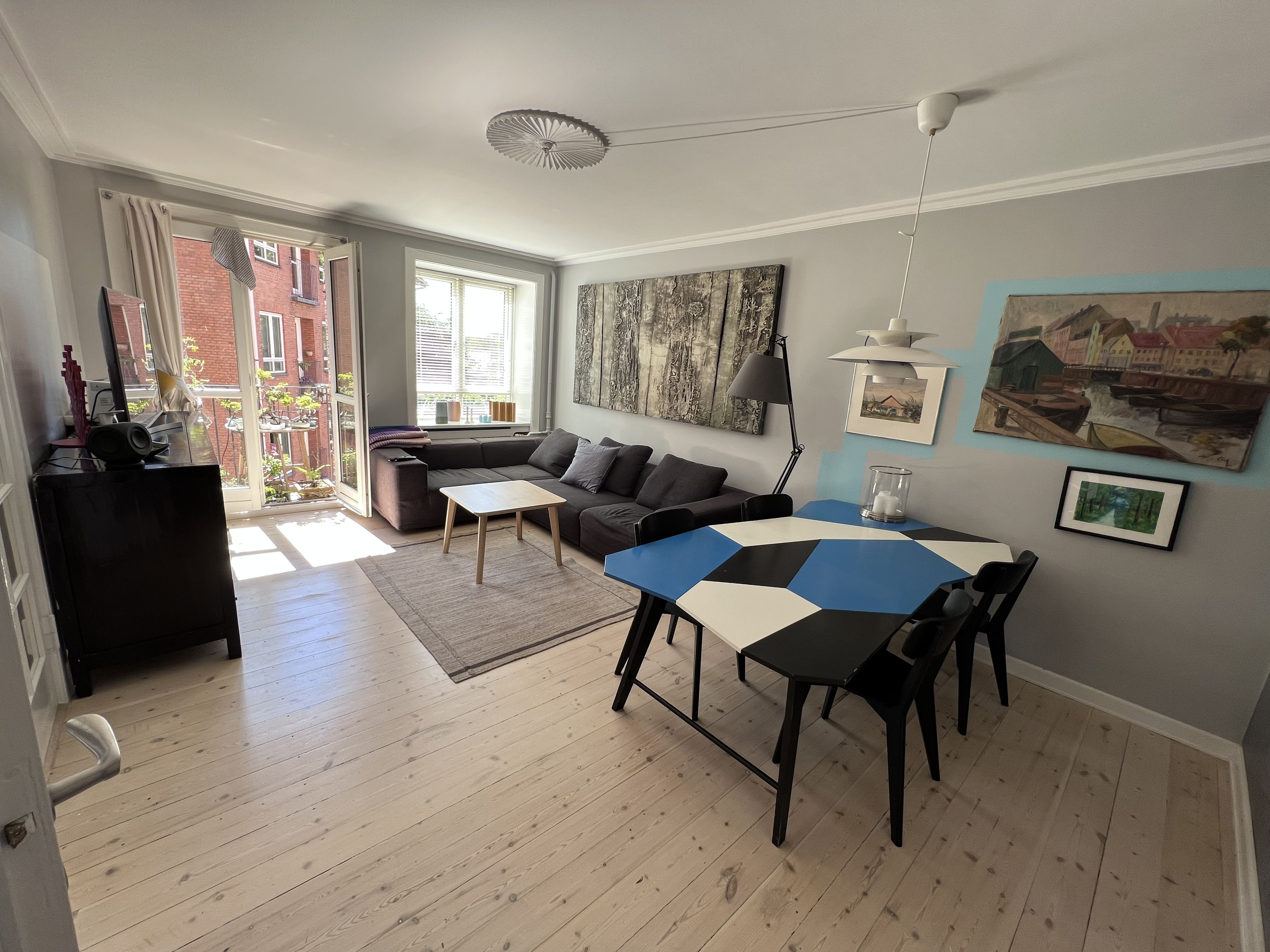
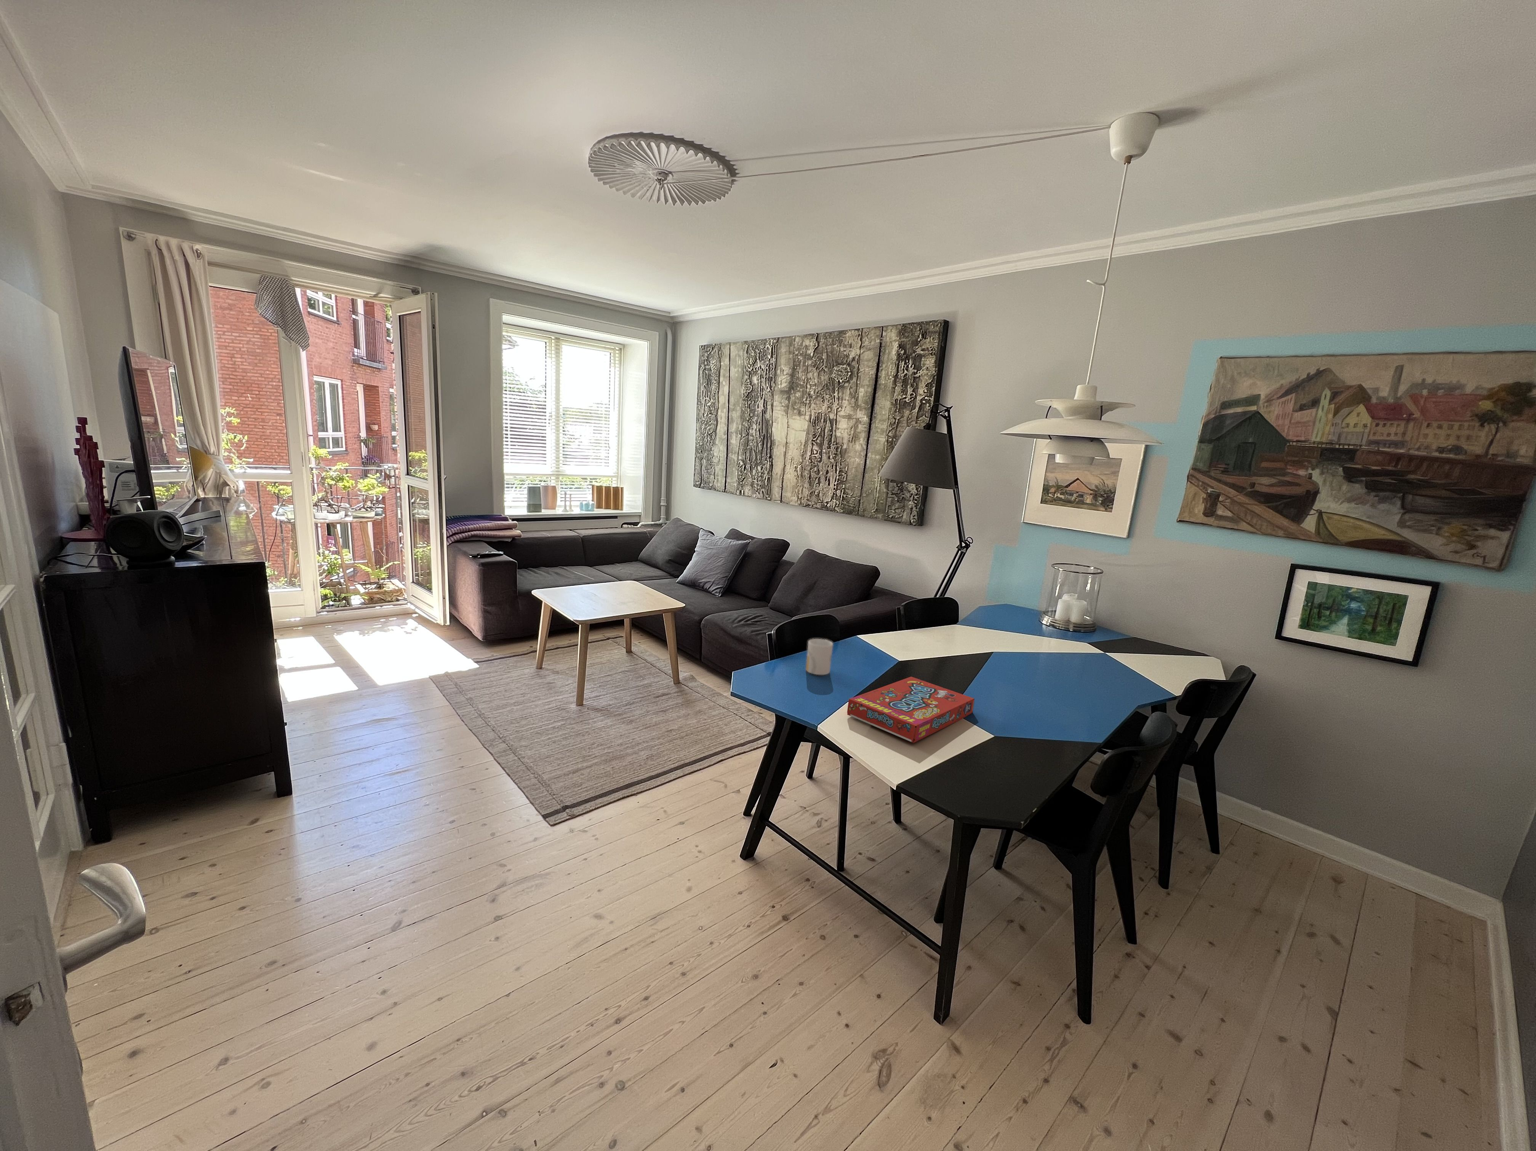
+ snack box (912, 706)
+ mug (815, 655)
